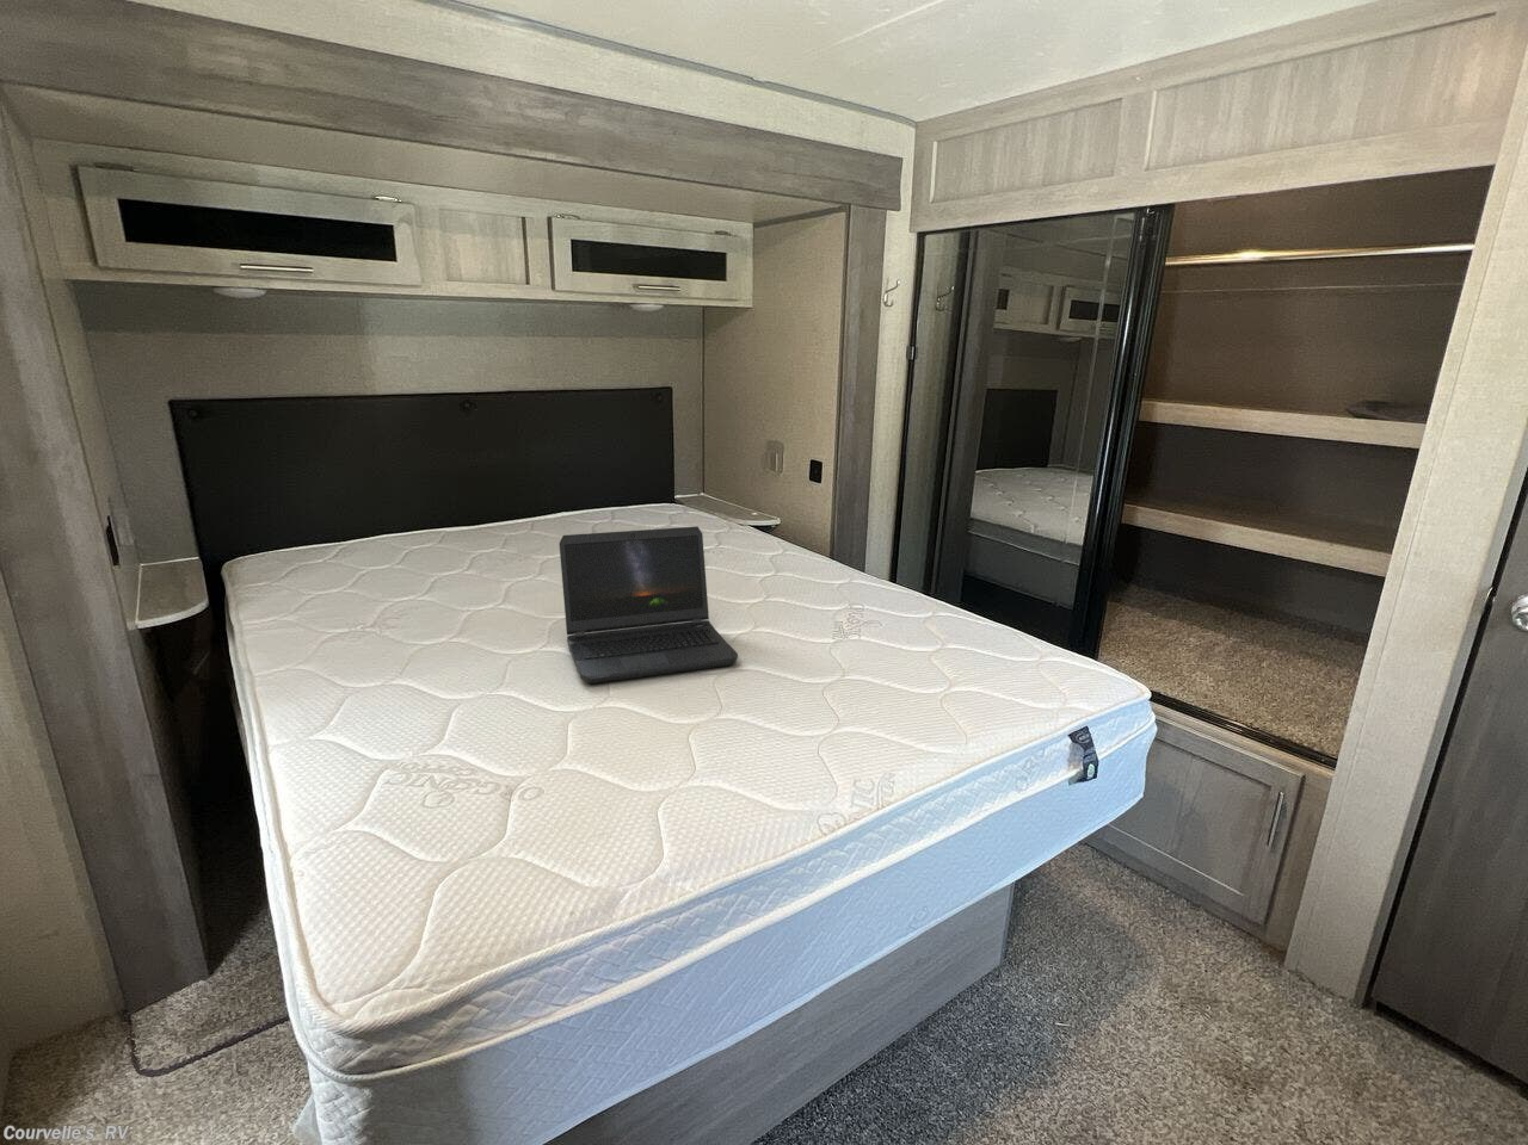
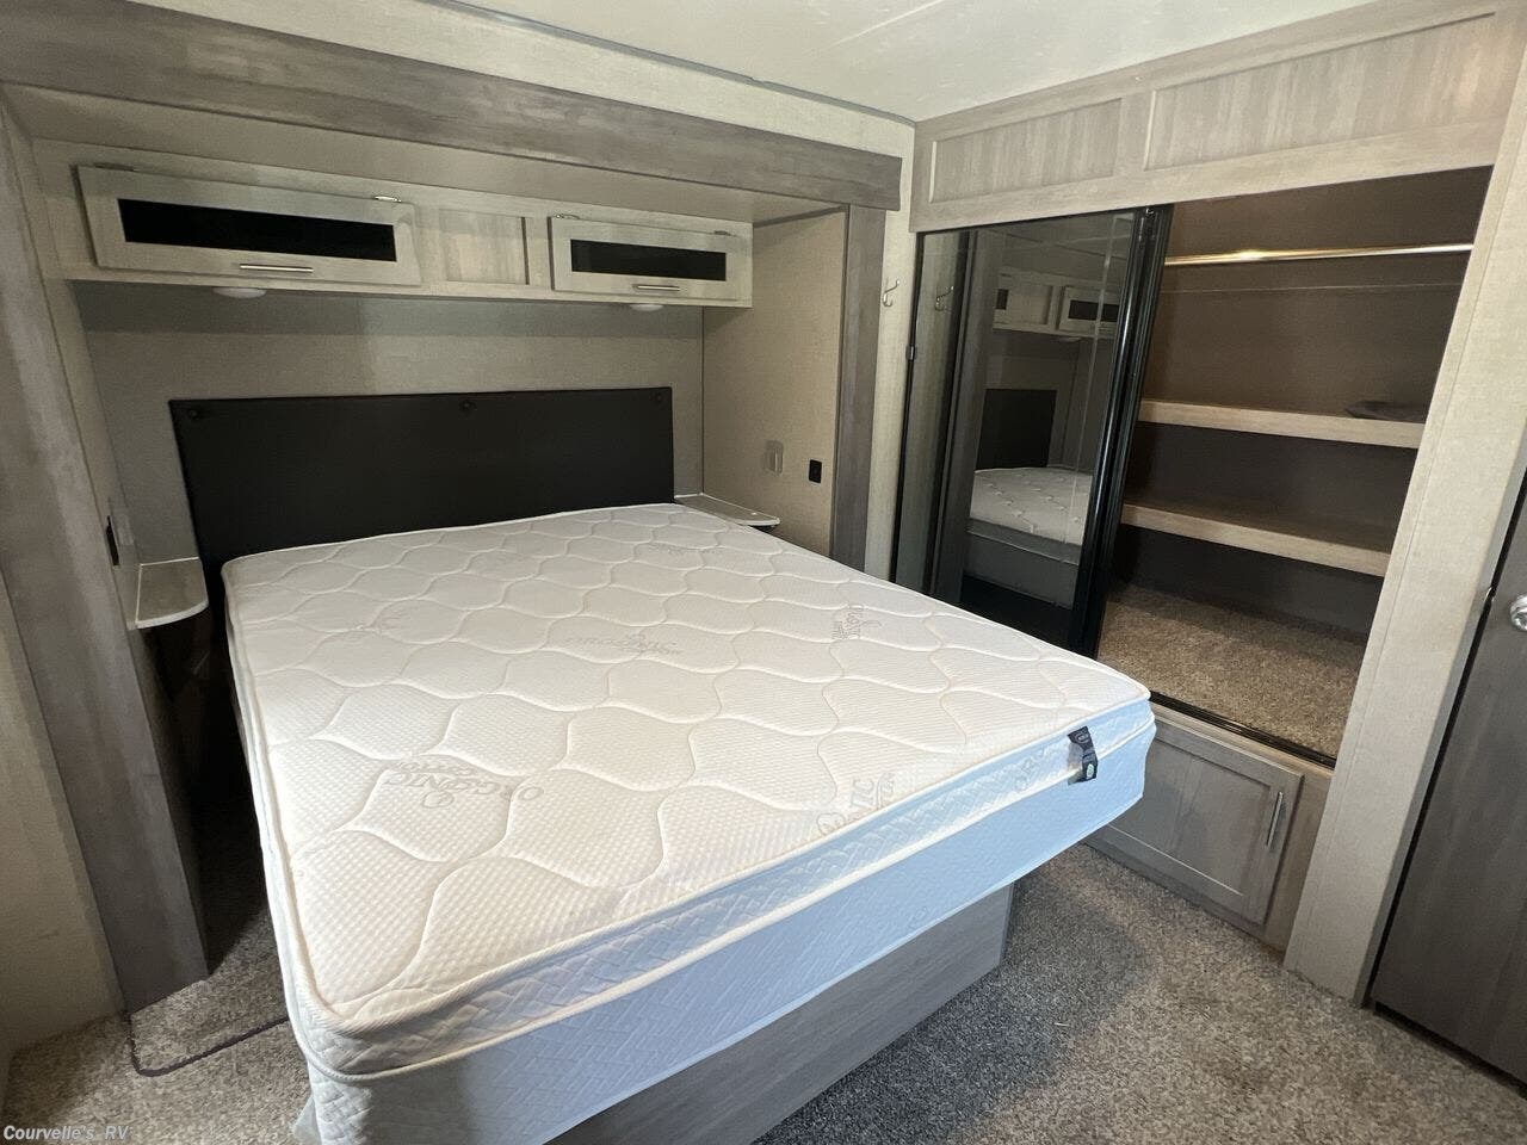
- laptop computer (647, 599)
